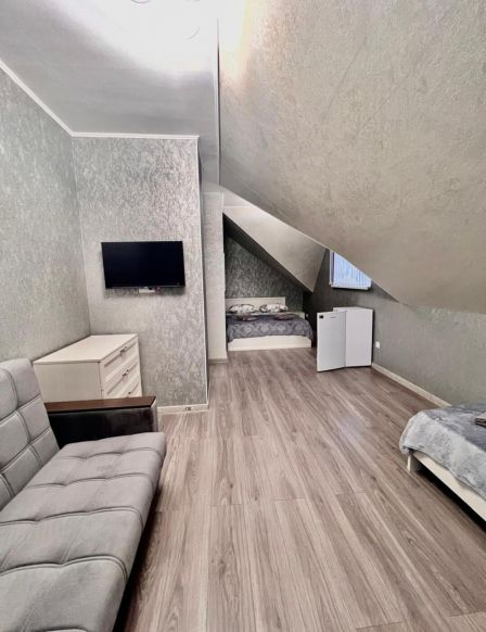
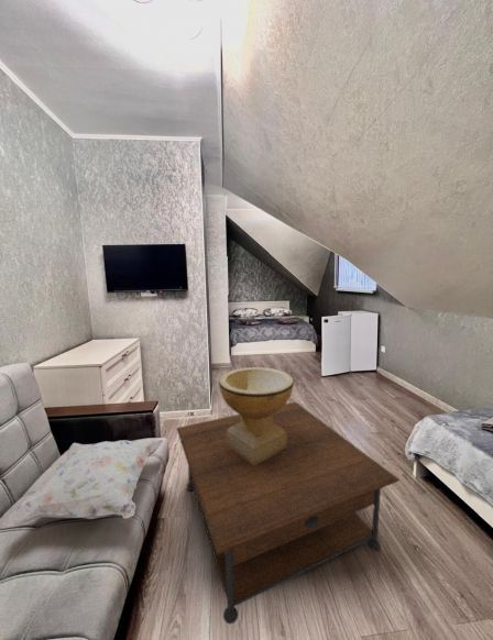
+ decorative bowl (255, 411)
+ coffee table (271, 481)
+ decorative pillow (97, 474)
